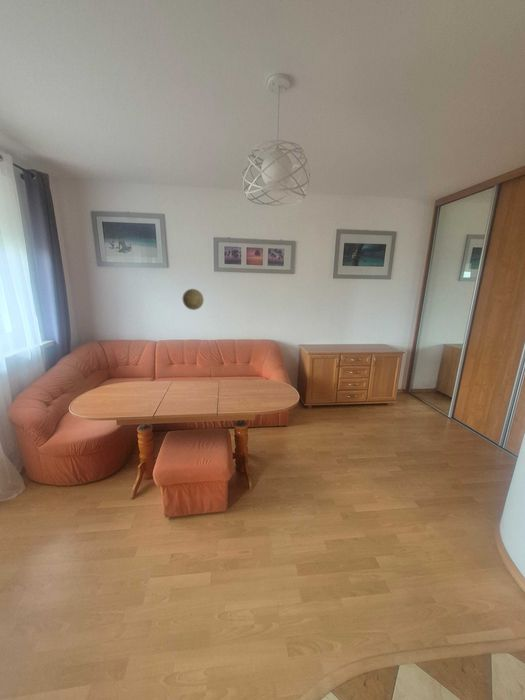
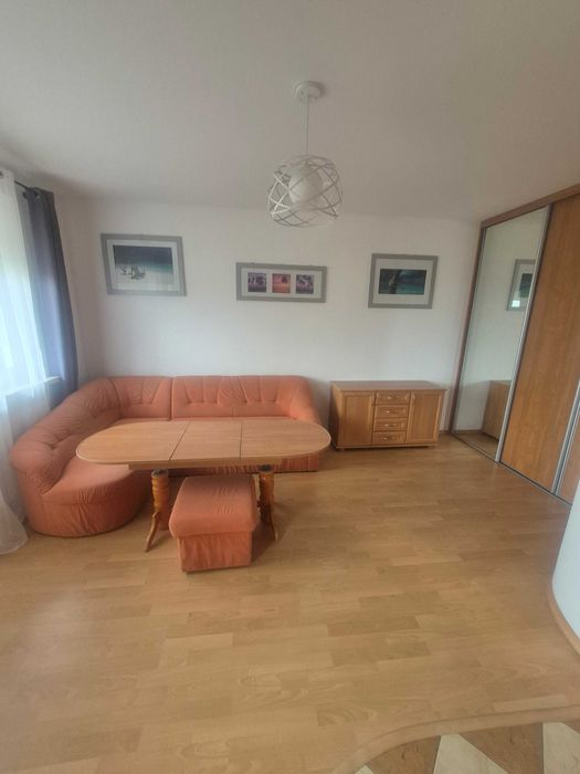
- decorative plate (193, 299)
